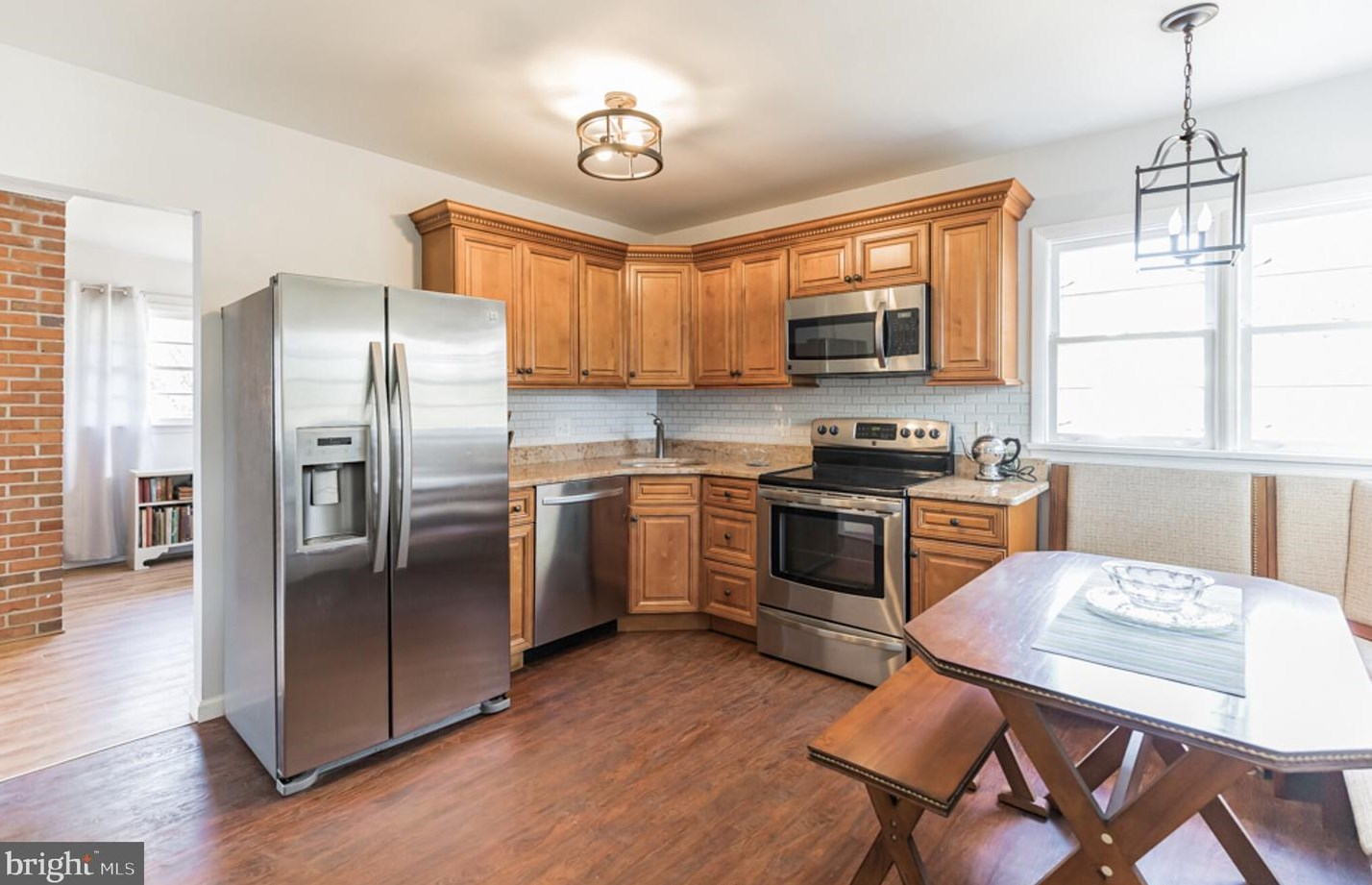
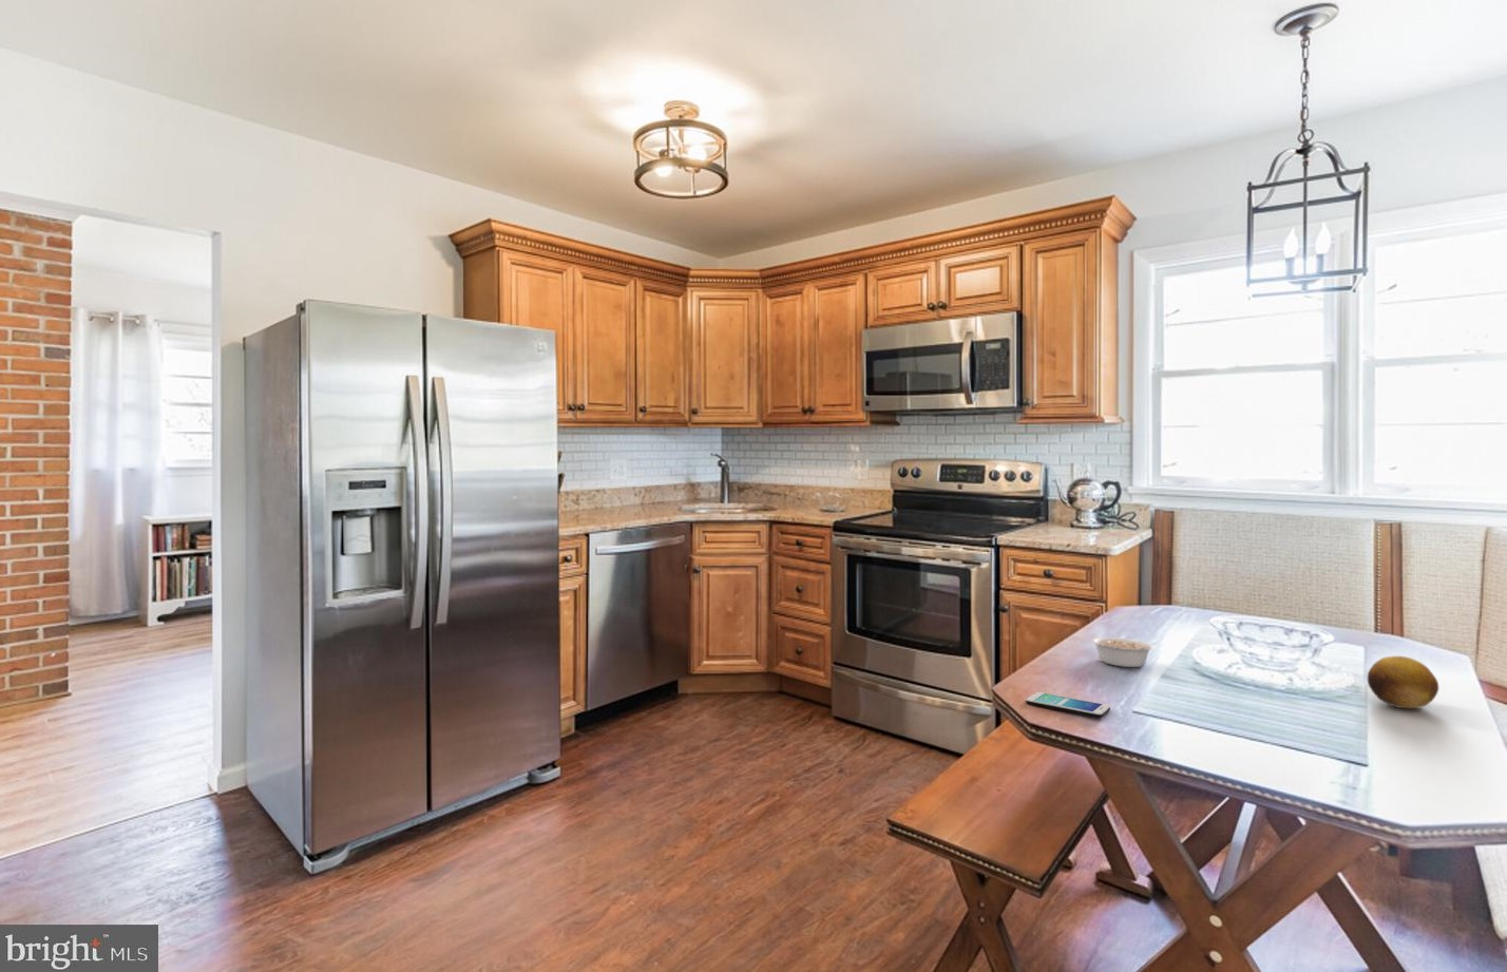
+ smartphone (1067, 704)
+ fruit (1400, 681)
+ legume (1124, 651)
